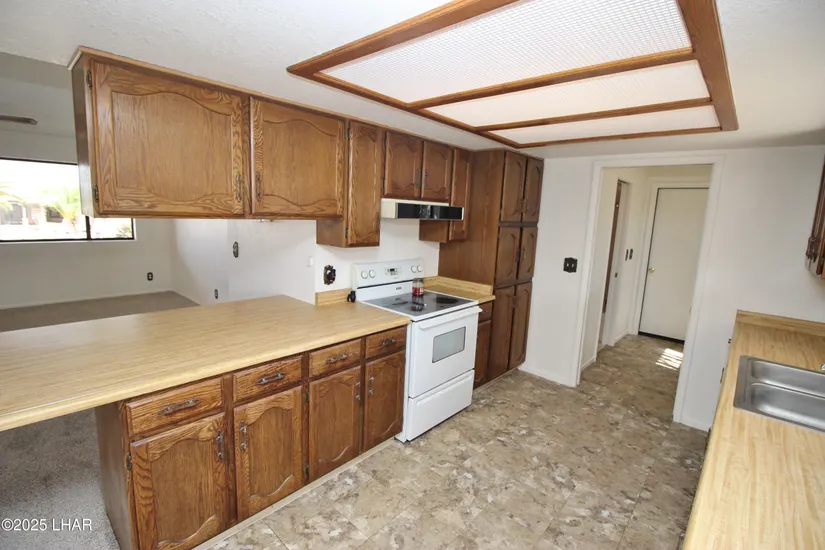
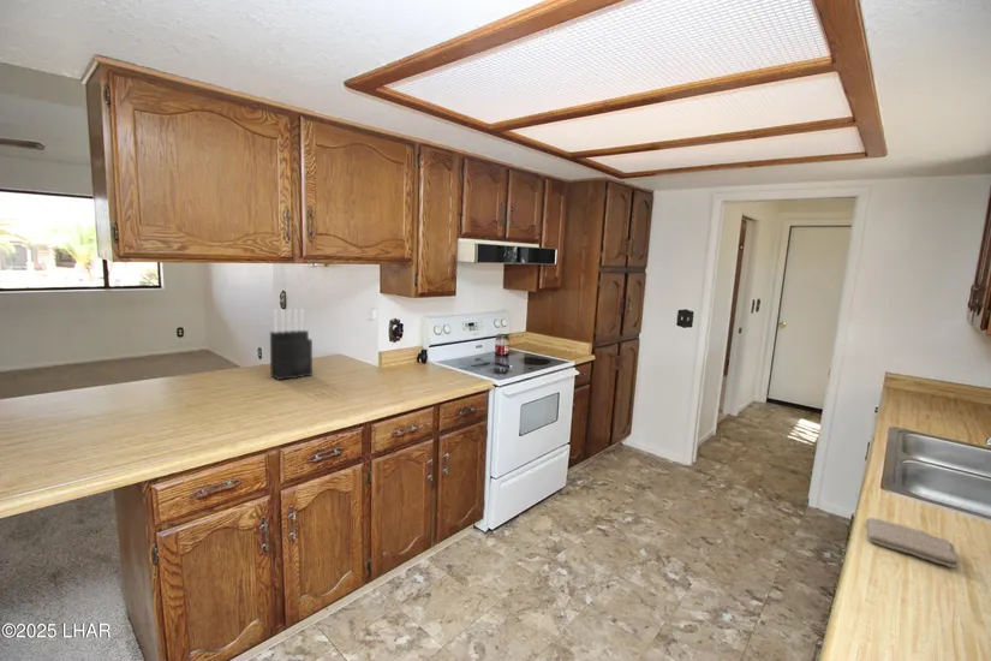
+ washcloth (909, 540)
+ knife block (292, 343)
